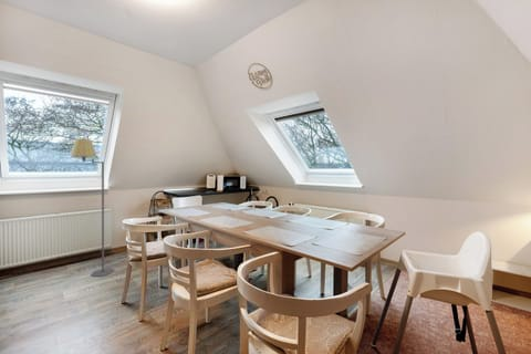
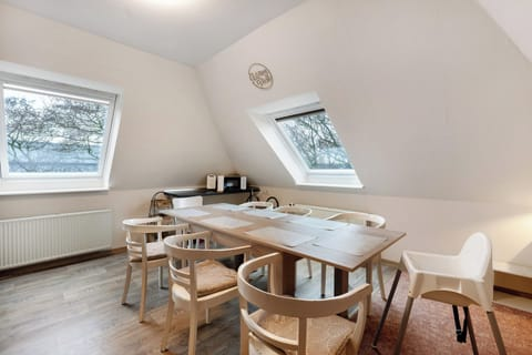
- floor lamp (102, 207)
